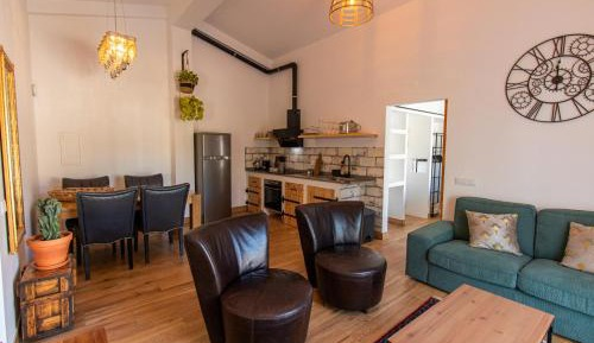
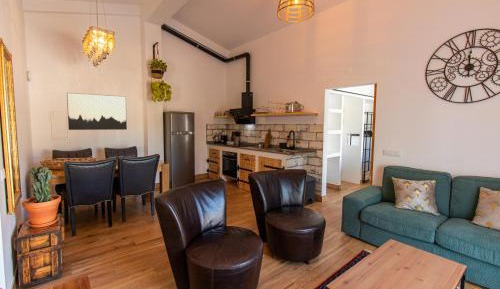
+ wall art (98, 112)
